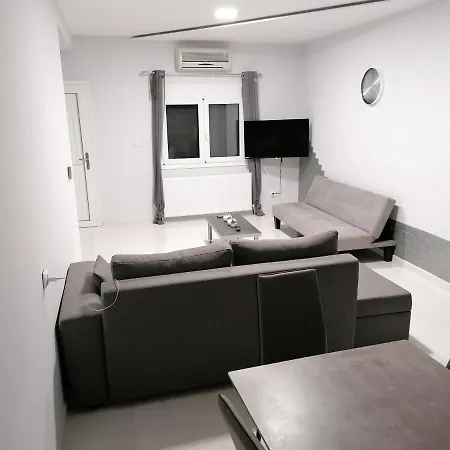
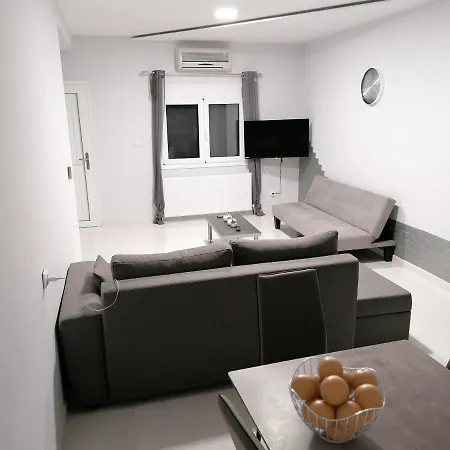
+ fruit basket (335, 399)
